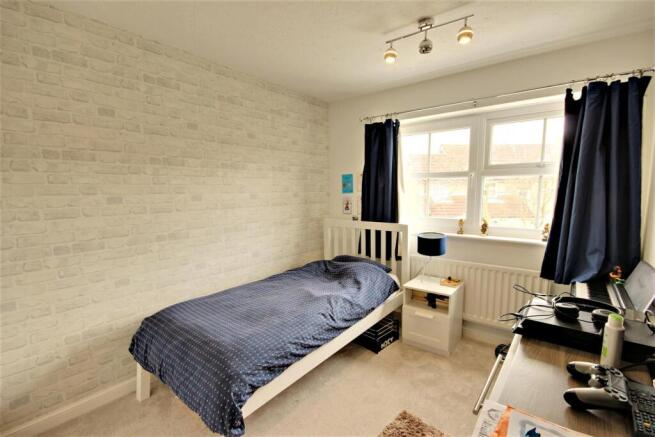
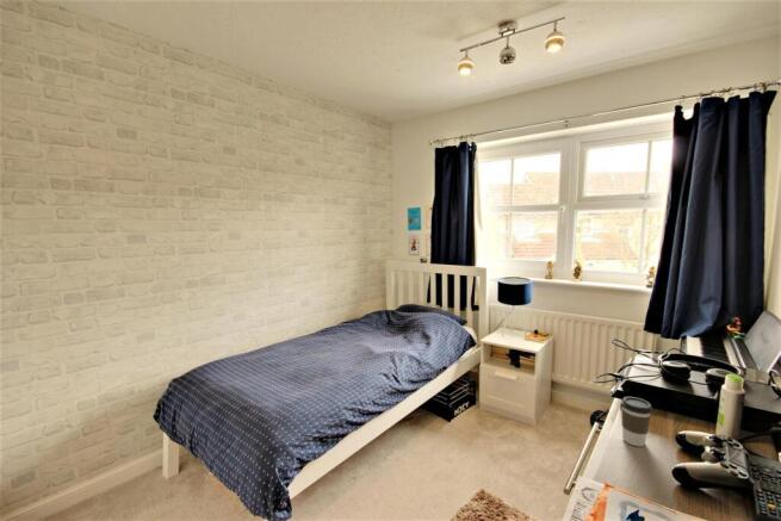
+ coffee cup (634, 421)
